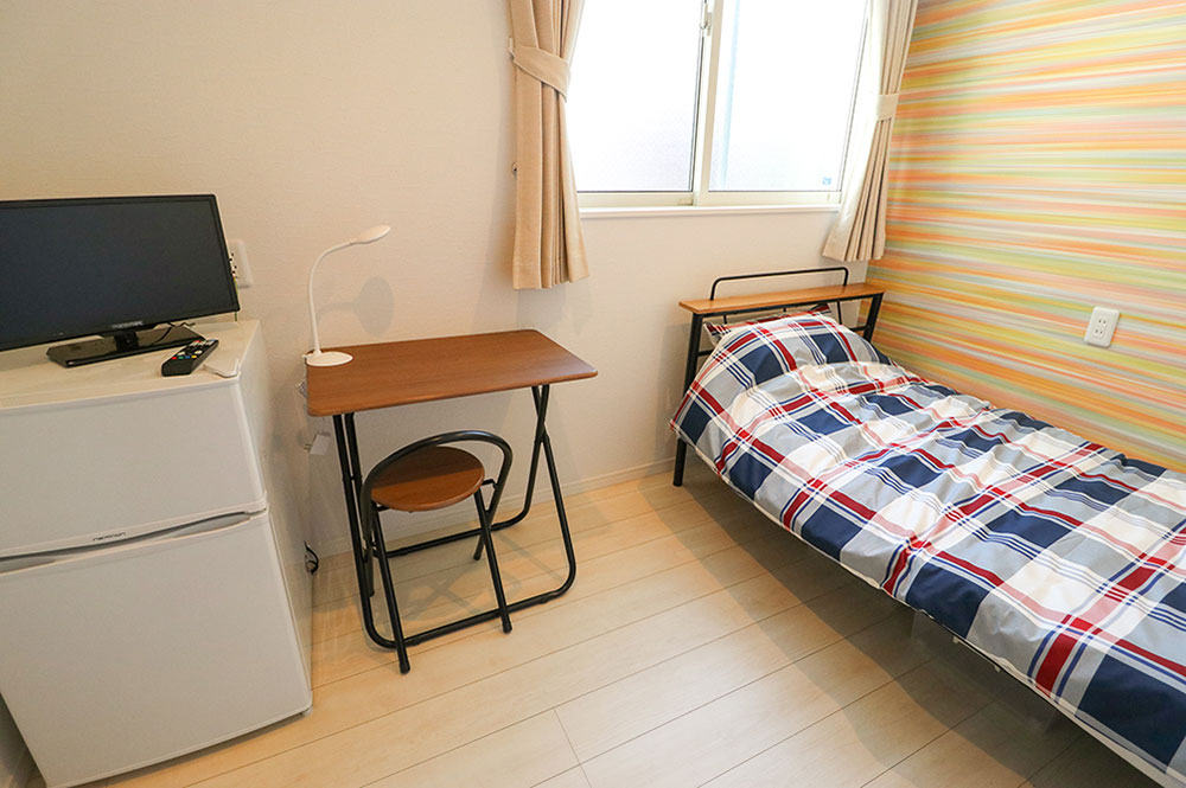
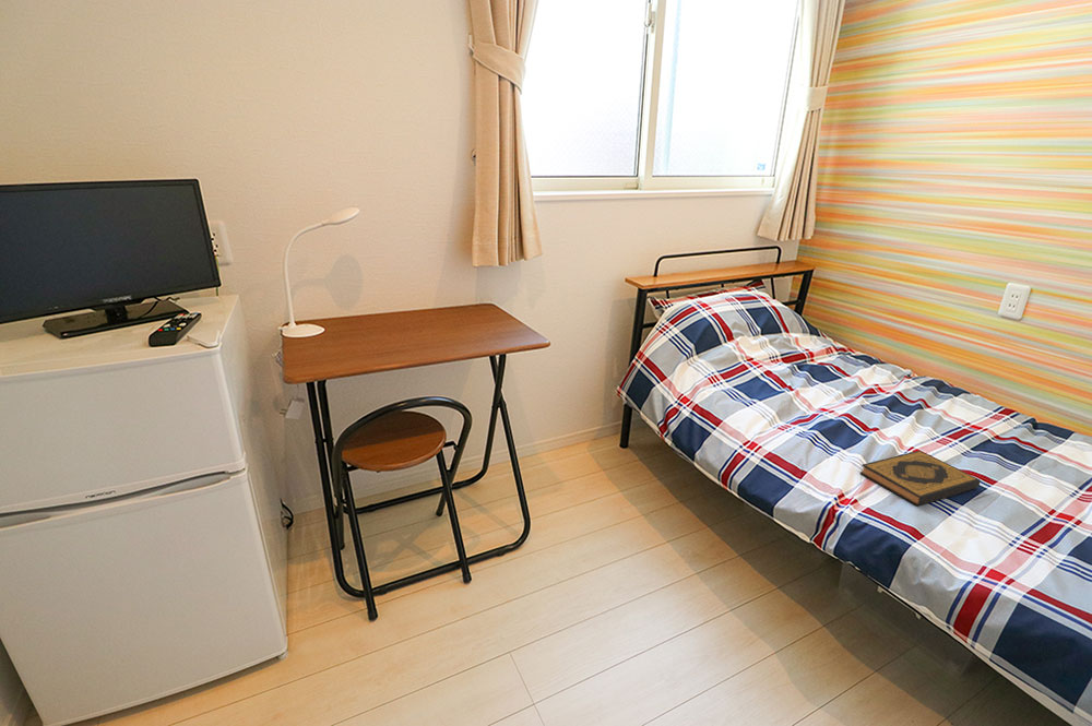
+ hardback book (918, 476)
